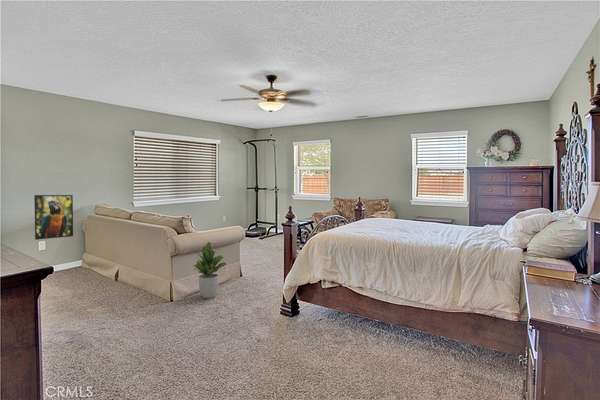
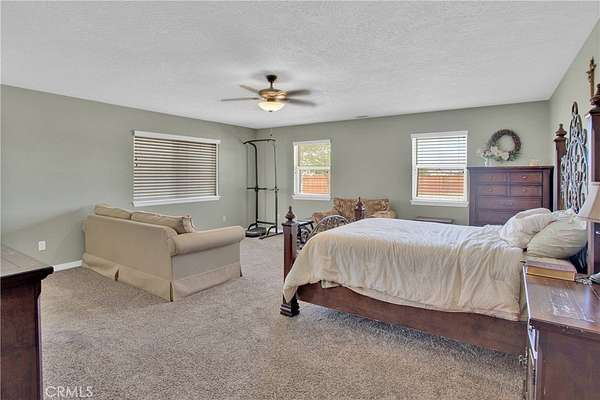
- potted plant (208, 269)
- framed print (54, 216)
